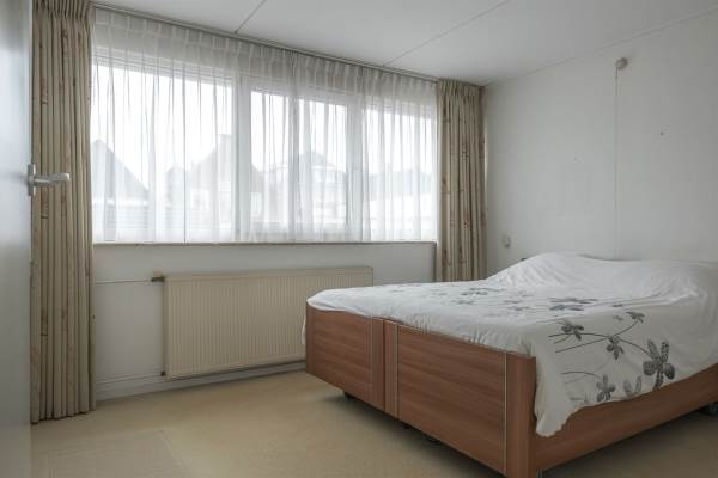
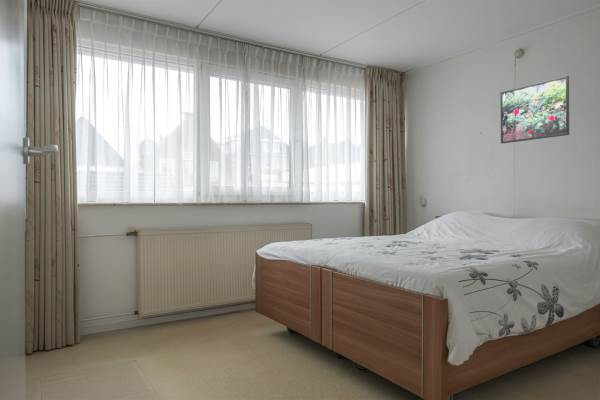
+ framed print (532, 112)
